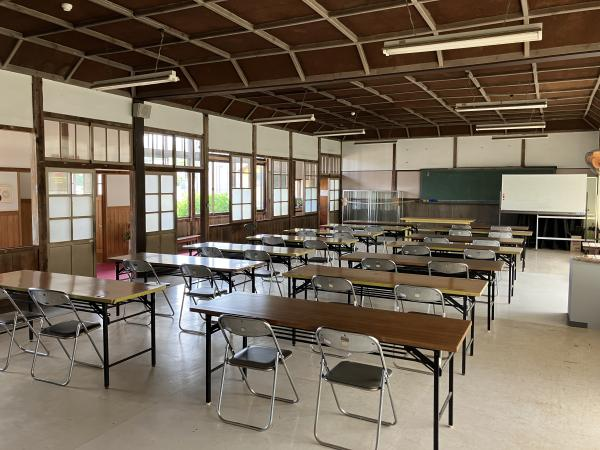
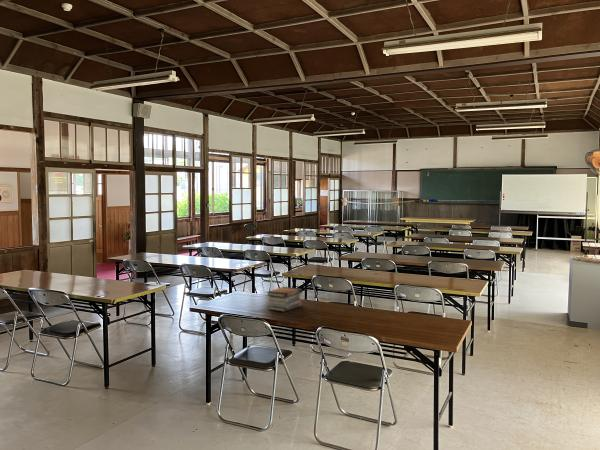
+ book stack (284, 298)
